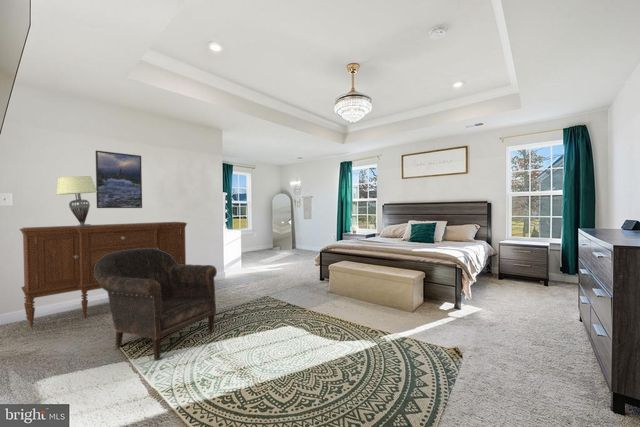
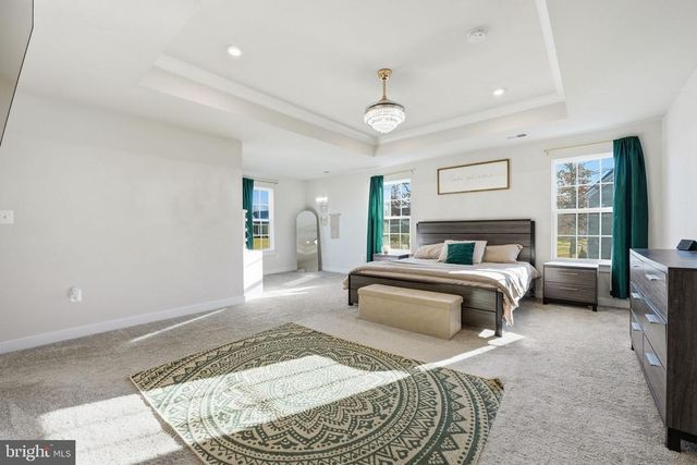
- sideboard (116, 251)
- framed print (120, 180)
- lampshade (82, 202)
- armchair (154, 293)
